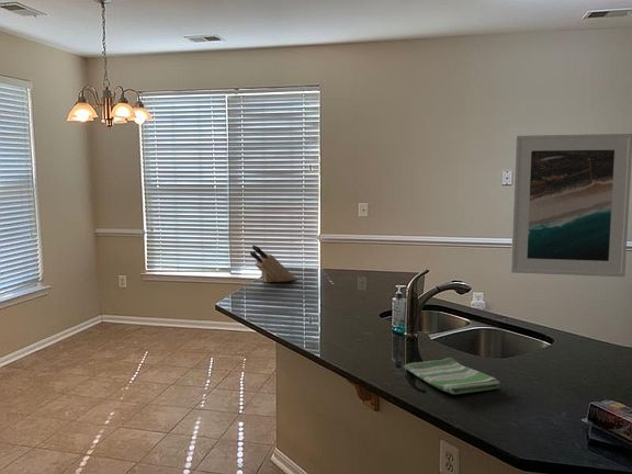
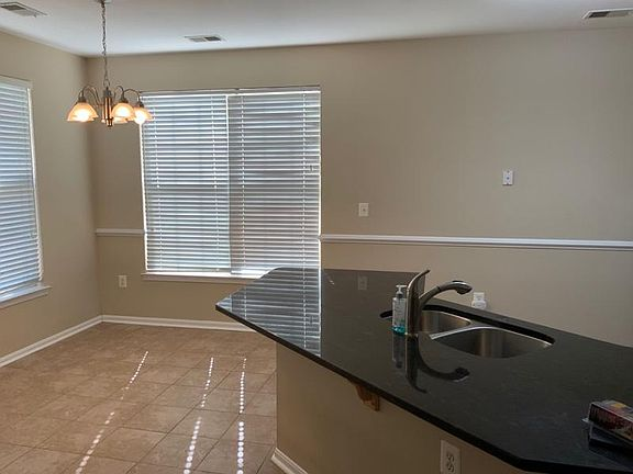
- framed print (569, 205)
- dish towel (450, 374)
- knife block (272, 262)
